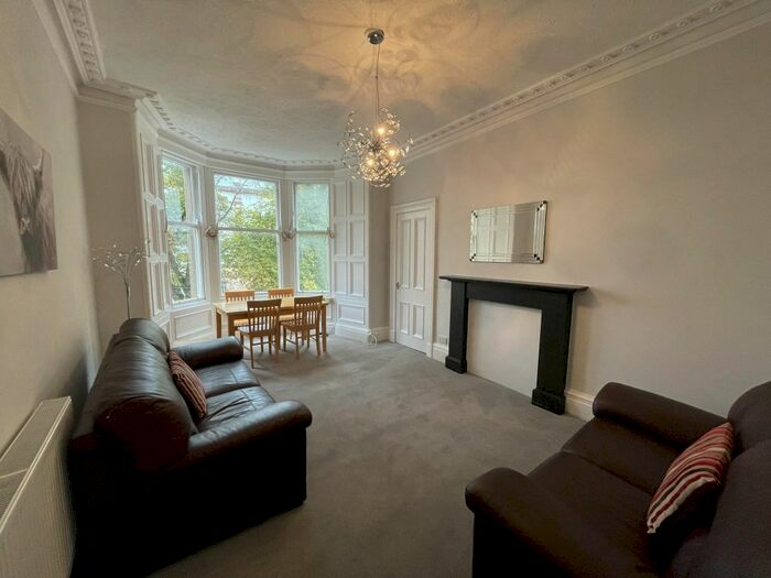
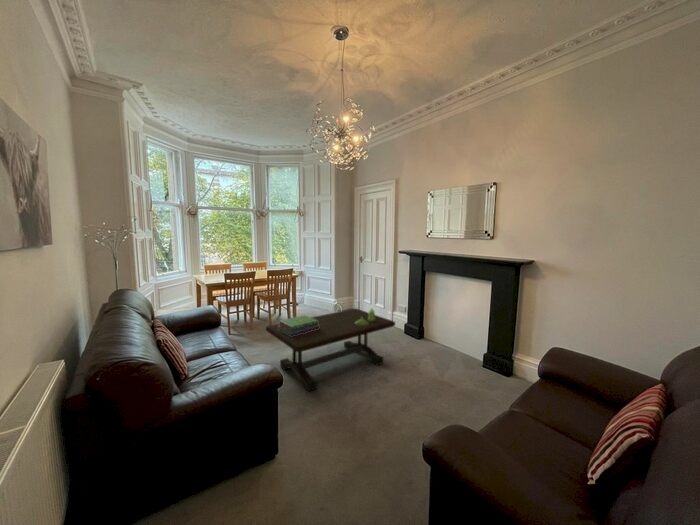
+ coffee table (331, 343)
+ stack of books (298, 324)
+ decorative container (362, 317)
